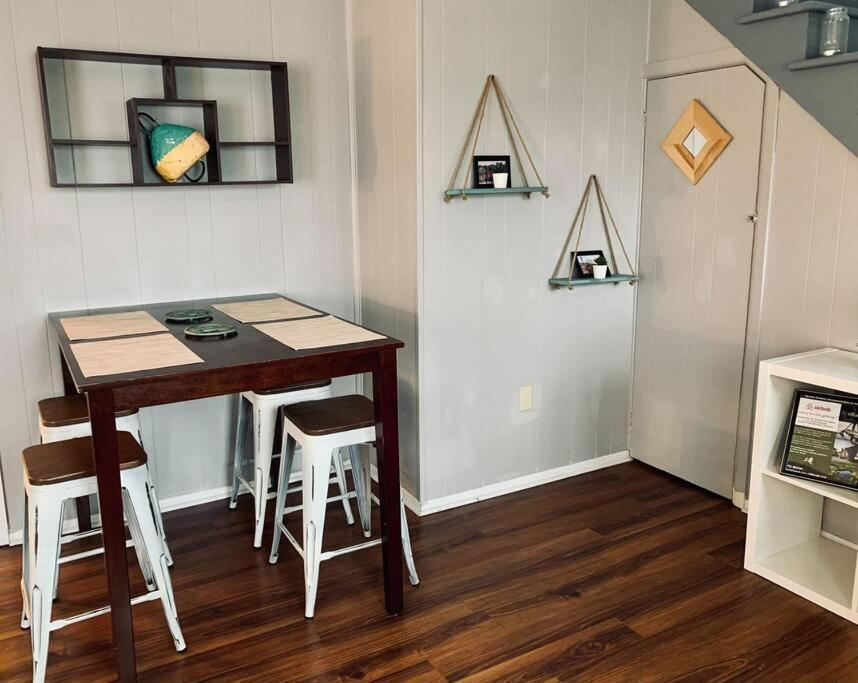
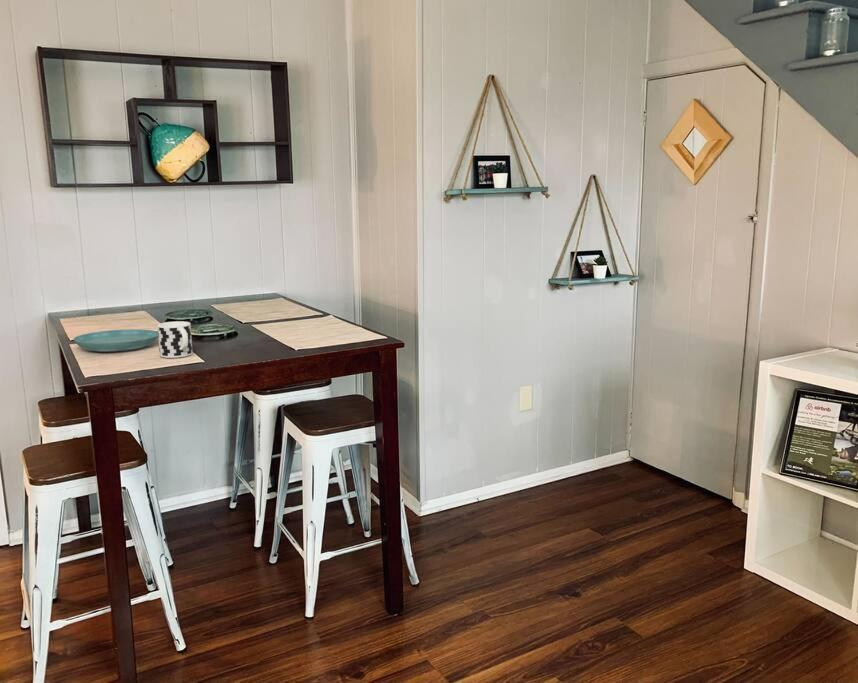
+ cup (177, 340)
+ saucer (117, 340)
